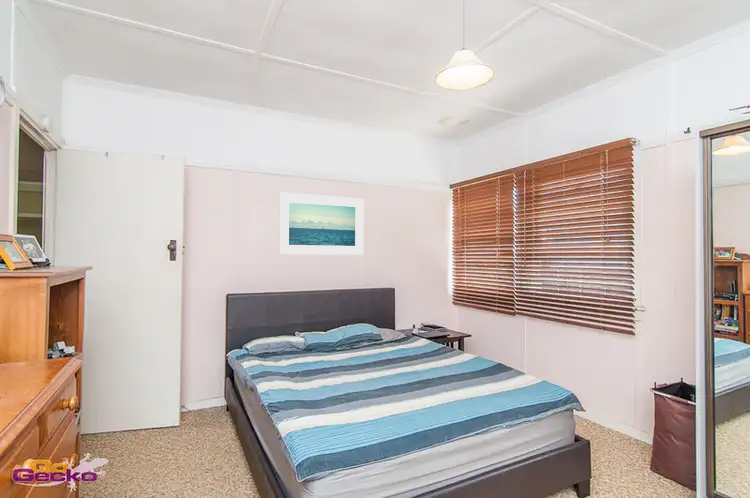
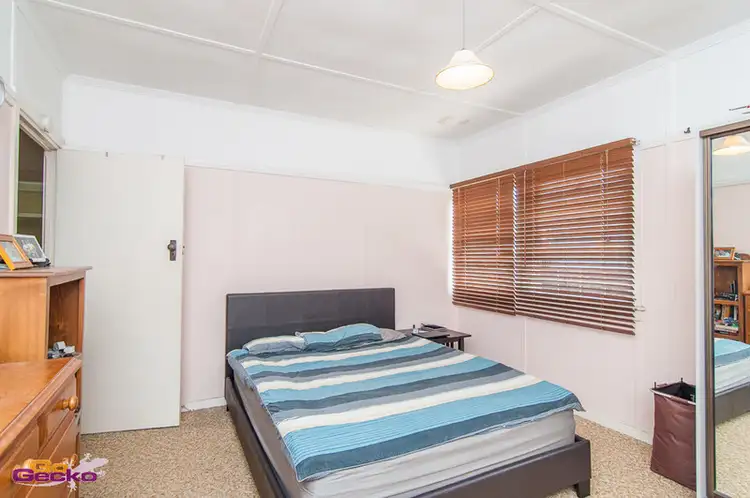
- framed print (323, 225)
